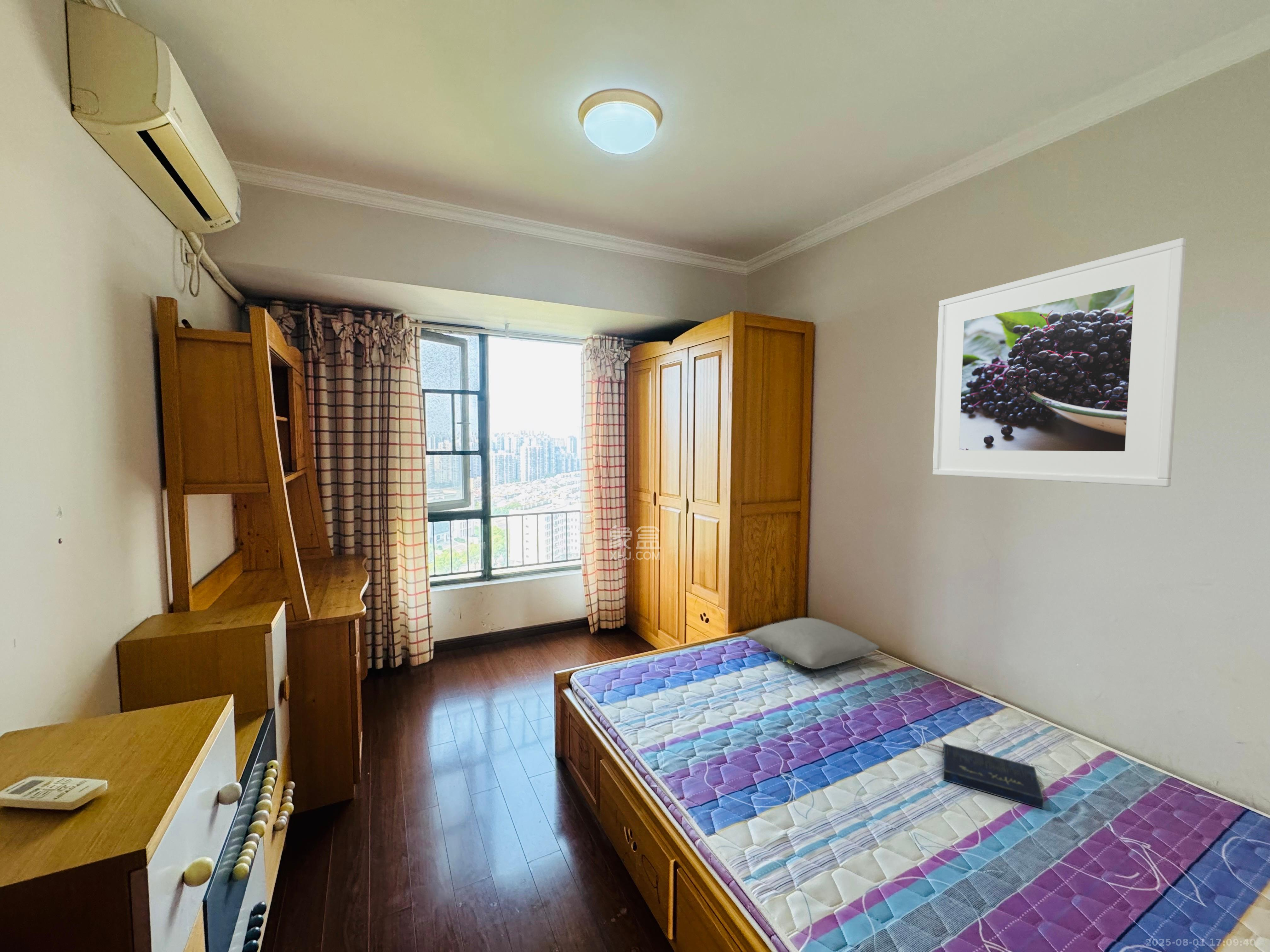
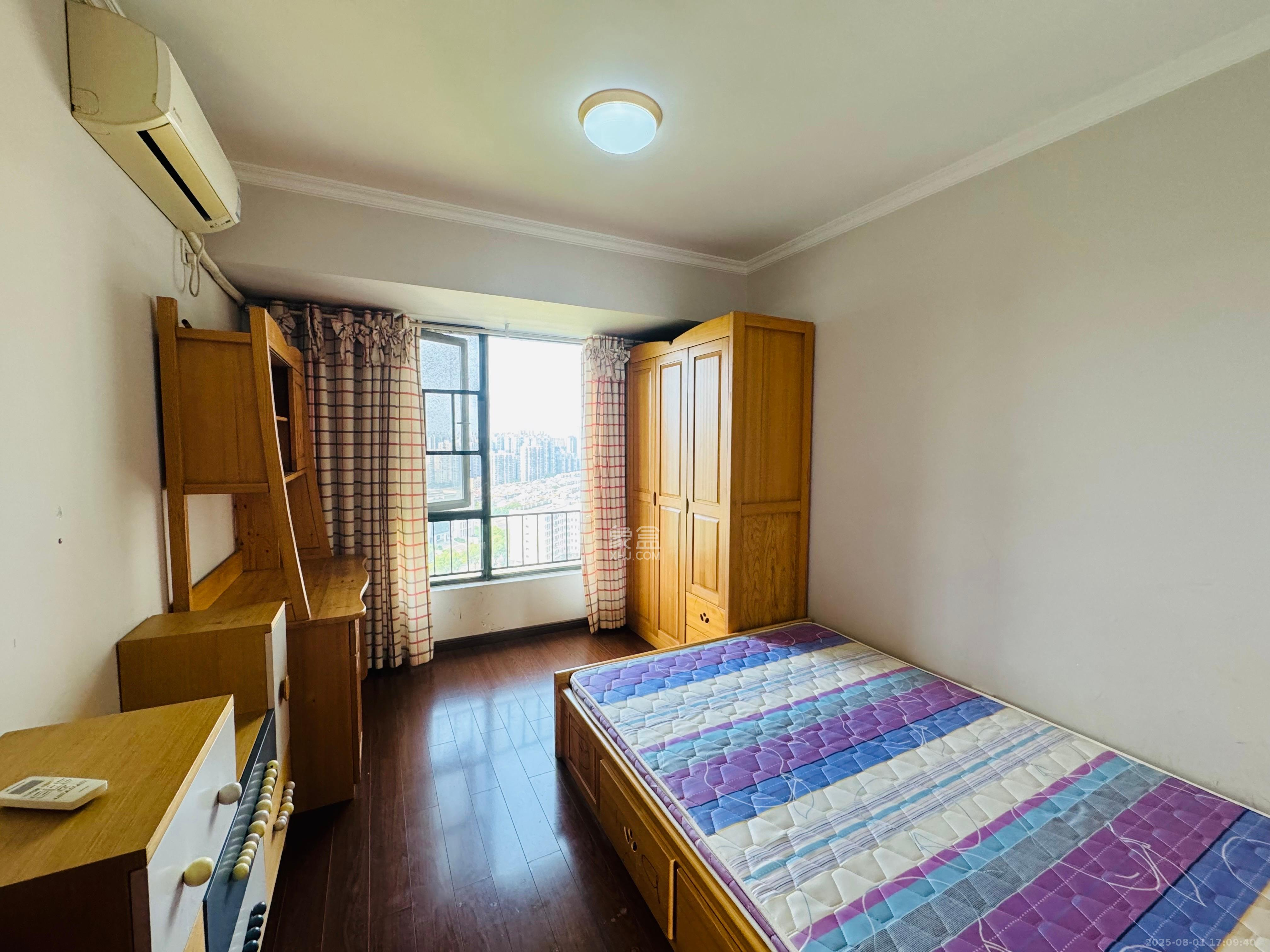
- pillow (810, 640)
- book (971, 768)
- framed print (1036, 378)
